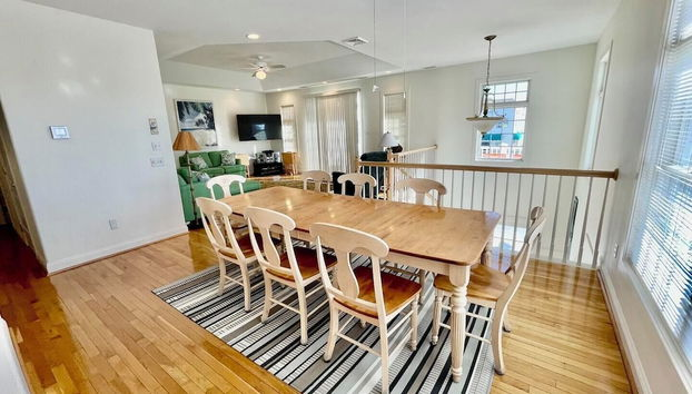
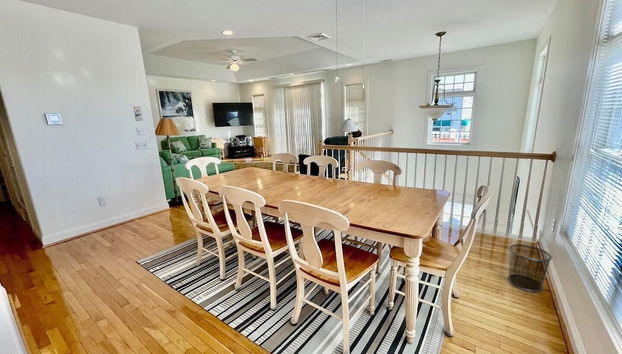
+ waste bin (527, 267)
